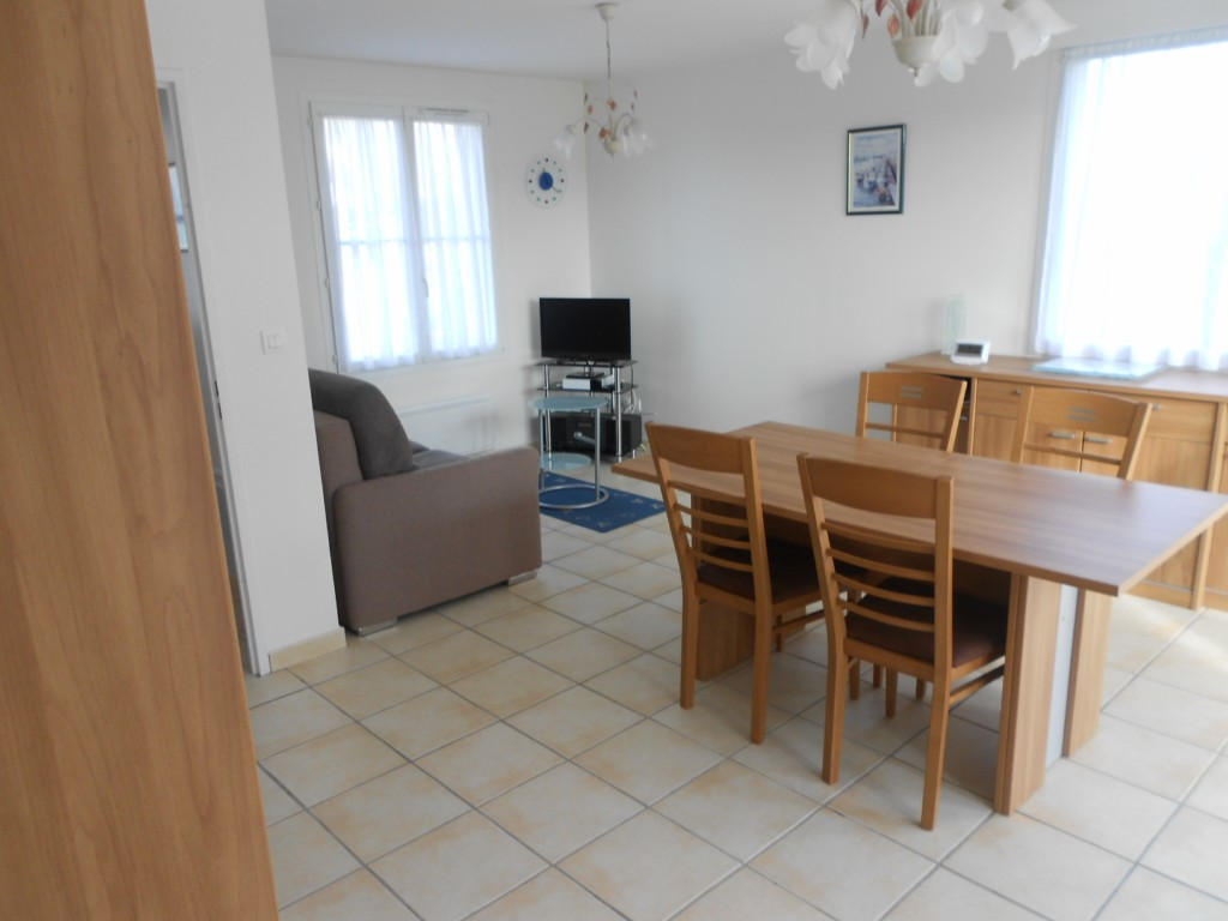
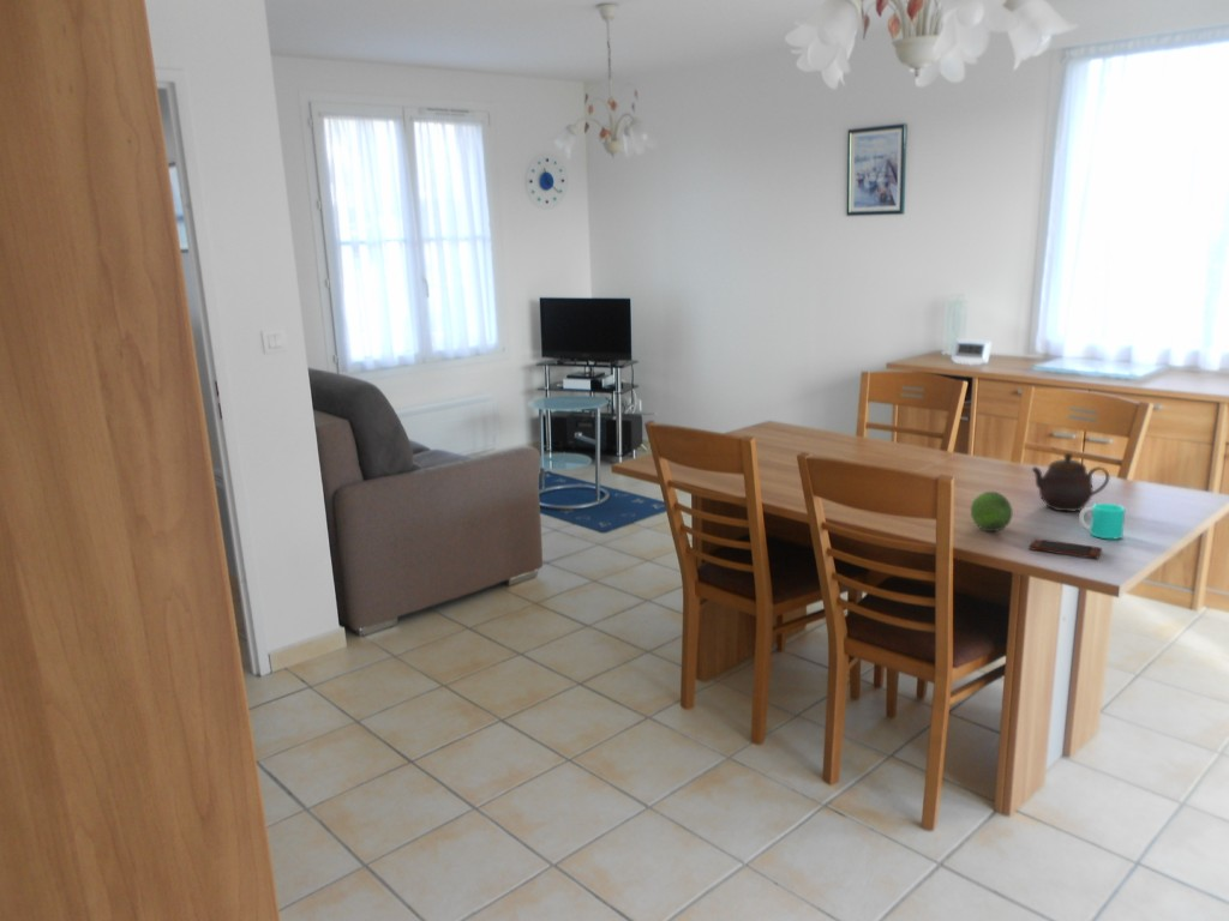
+ smartphone (1065, 548)
+ fruit (991, 510)
+ teapot (1069, 480)
+ cup (1101, 520)
